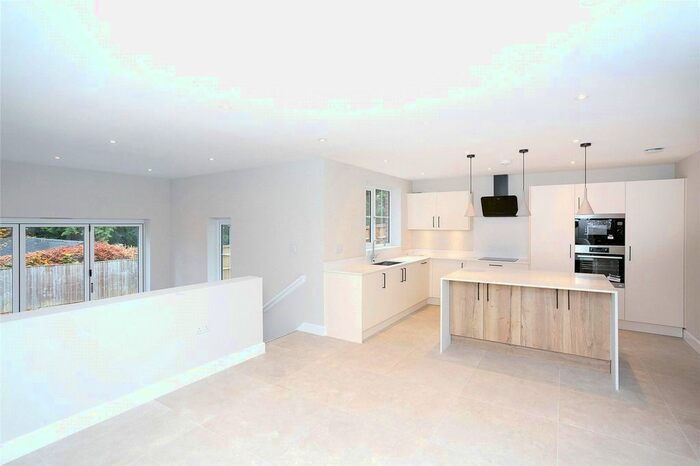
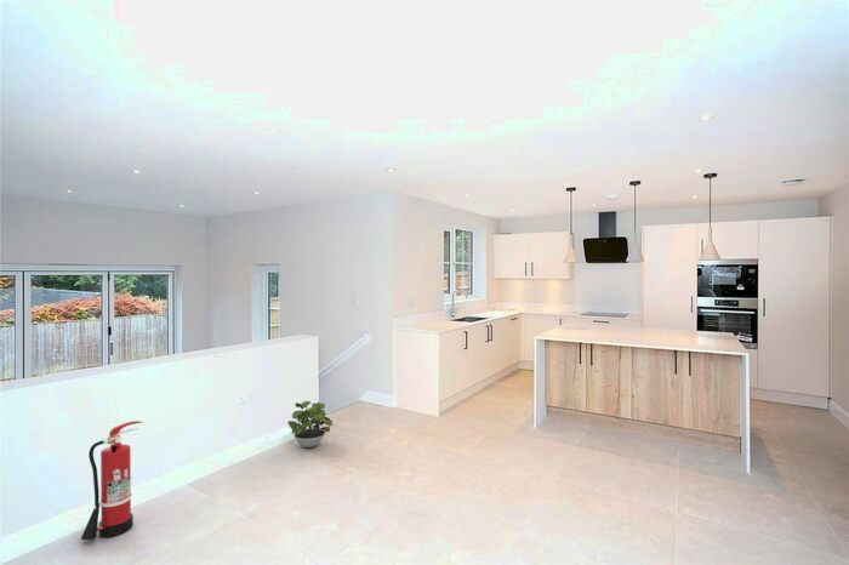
+ fire extinguisher (113, 478)
+ potted plant (309, 422)
